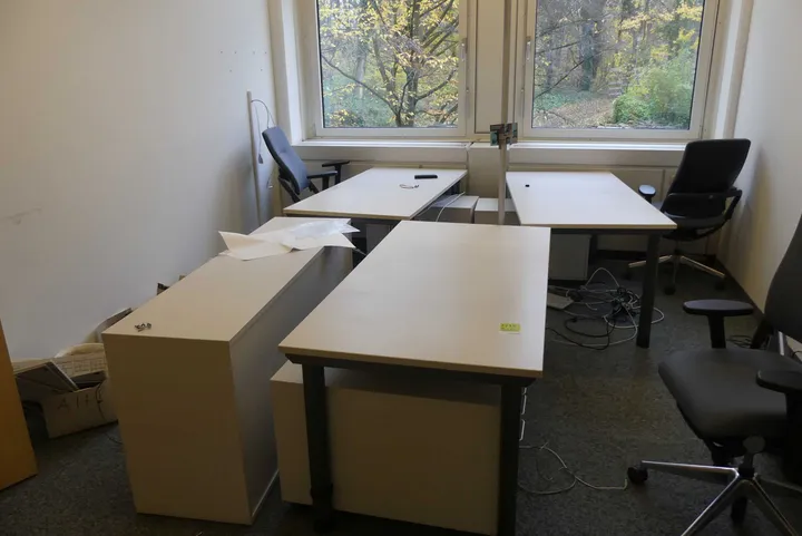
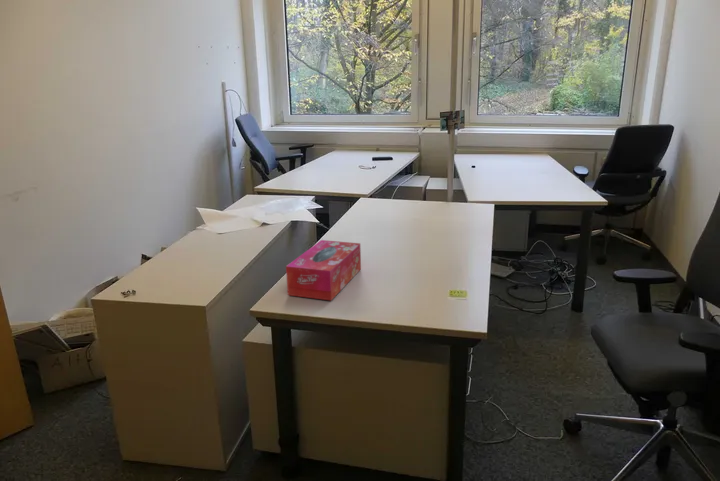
+ tissue box (325, 267)
